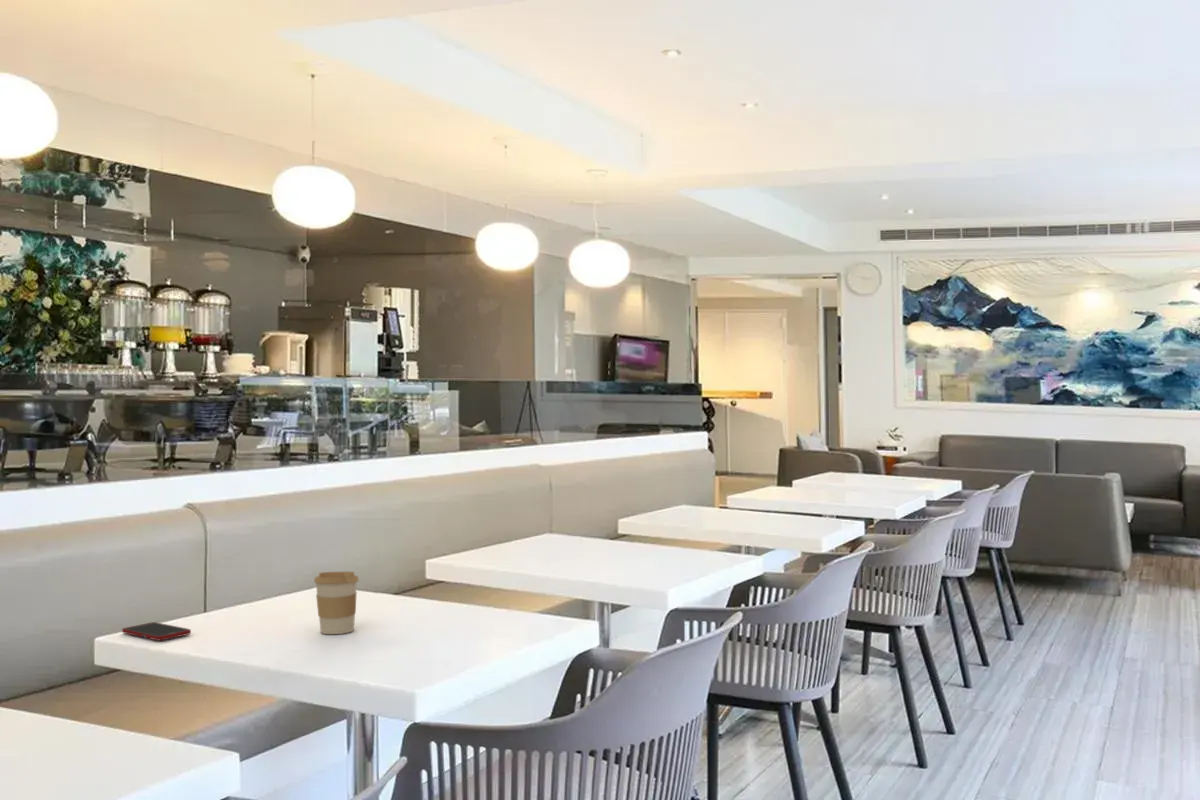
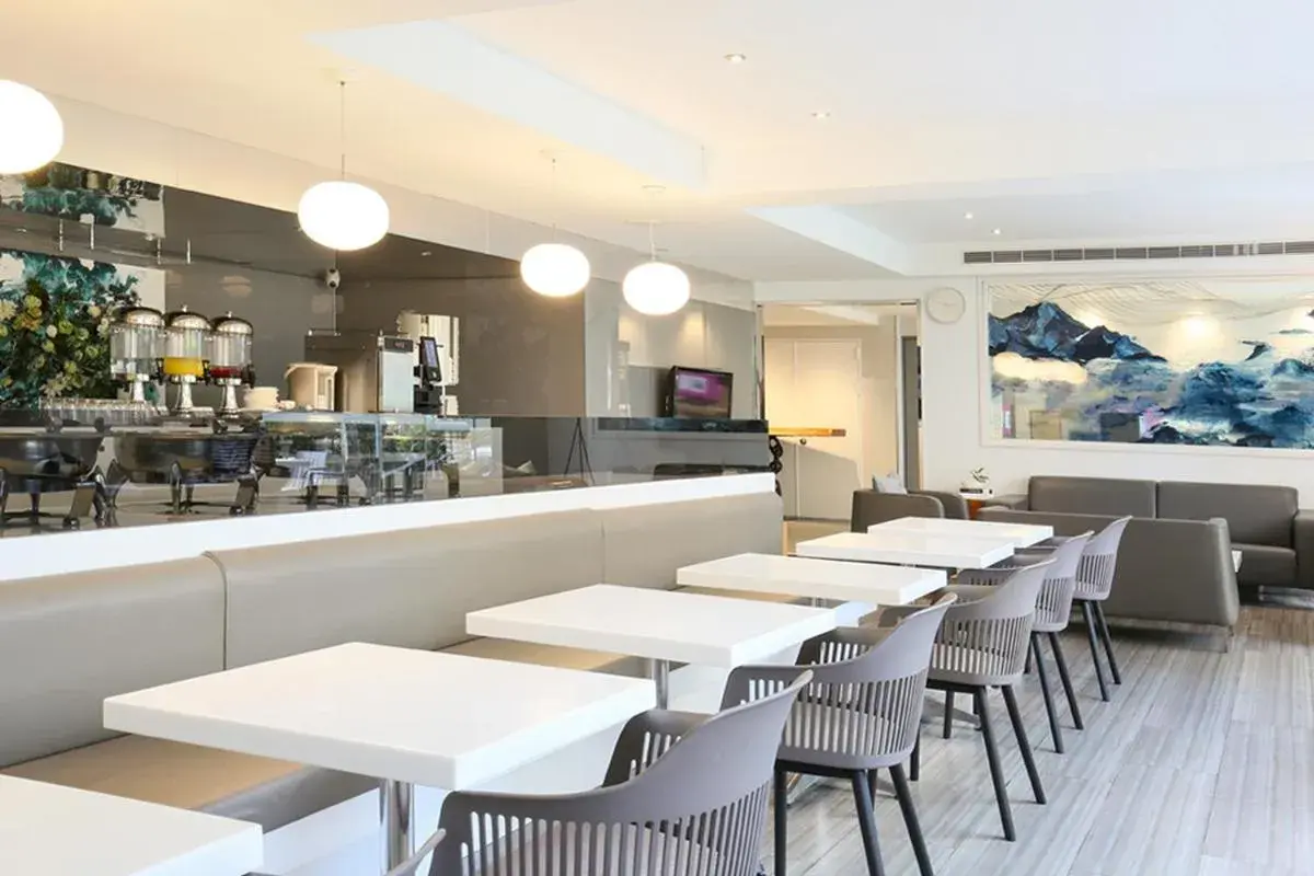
- coffee cup (336, 600)
- cell phone (156, 631)
